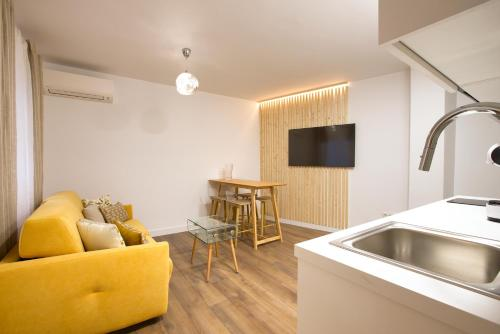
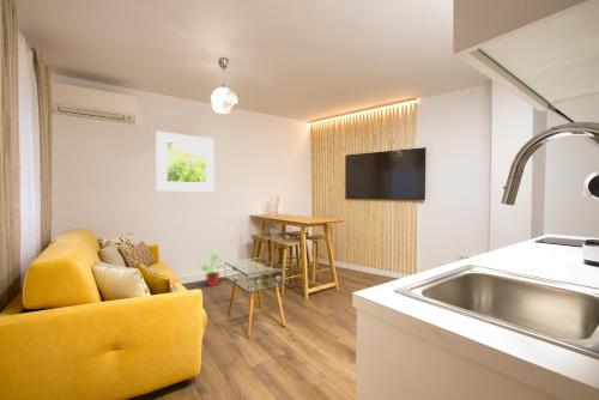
+ potted plant (212, 266)
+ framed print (187, 163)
